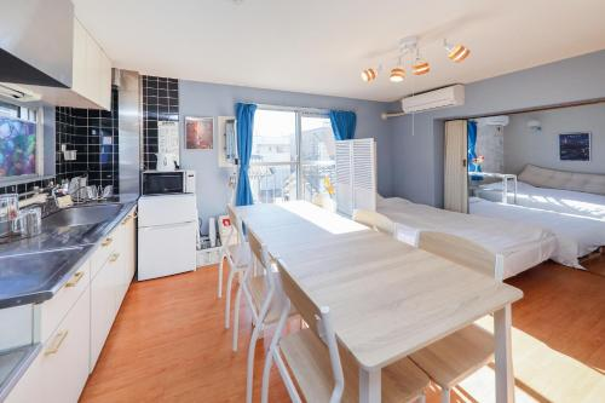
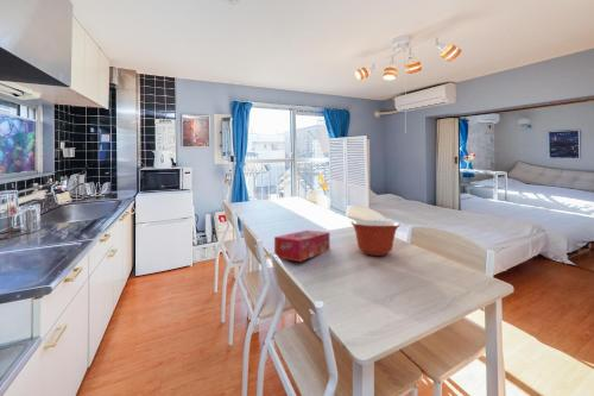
+ mixing bowl (374, 237)
+ tissue box (303, 244)
